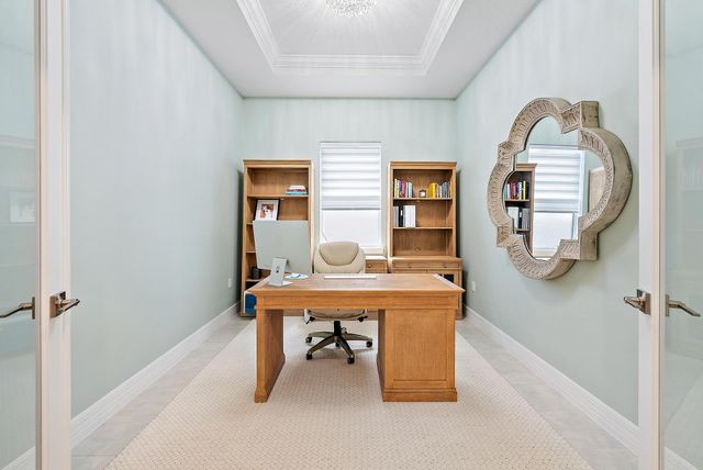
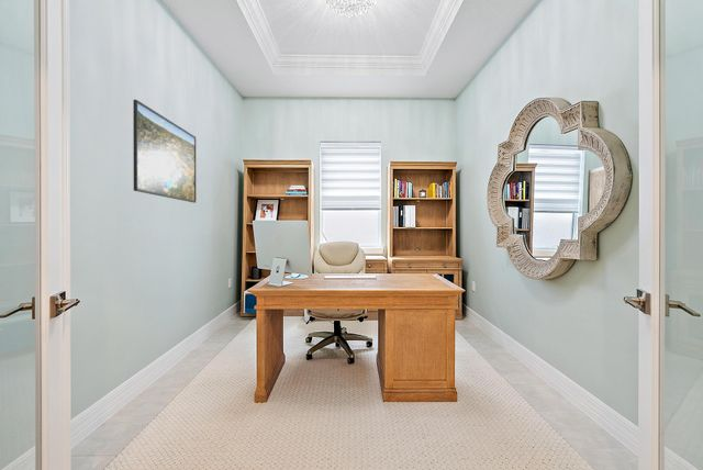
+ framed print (169, 159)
